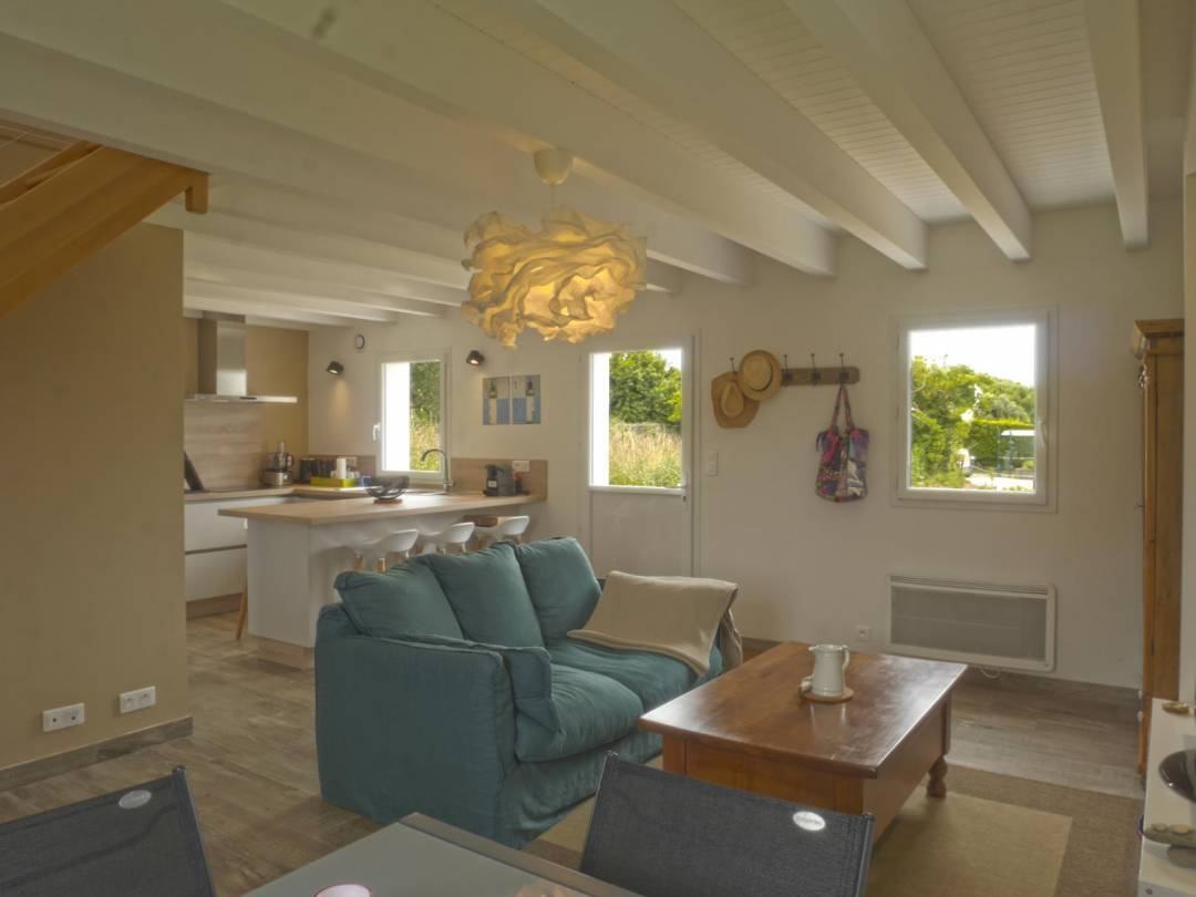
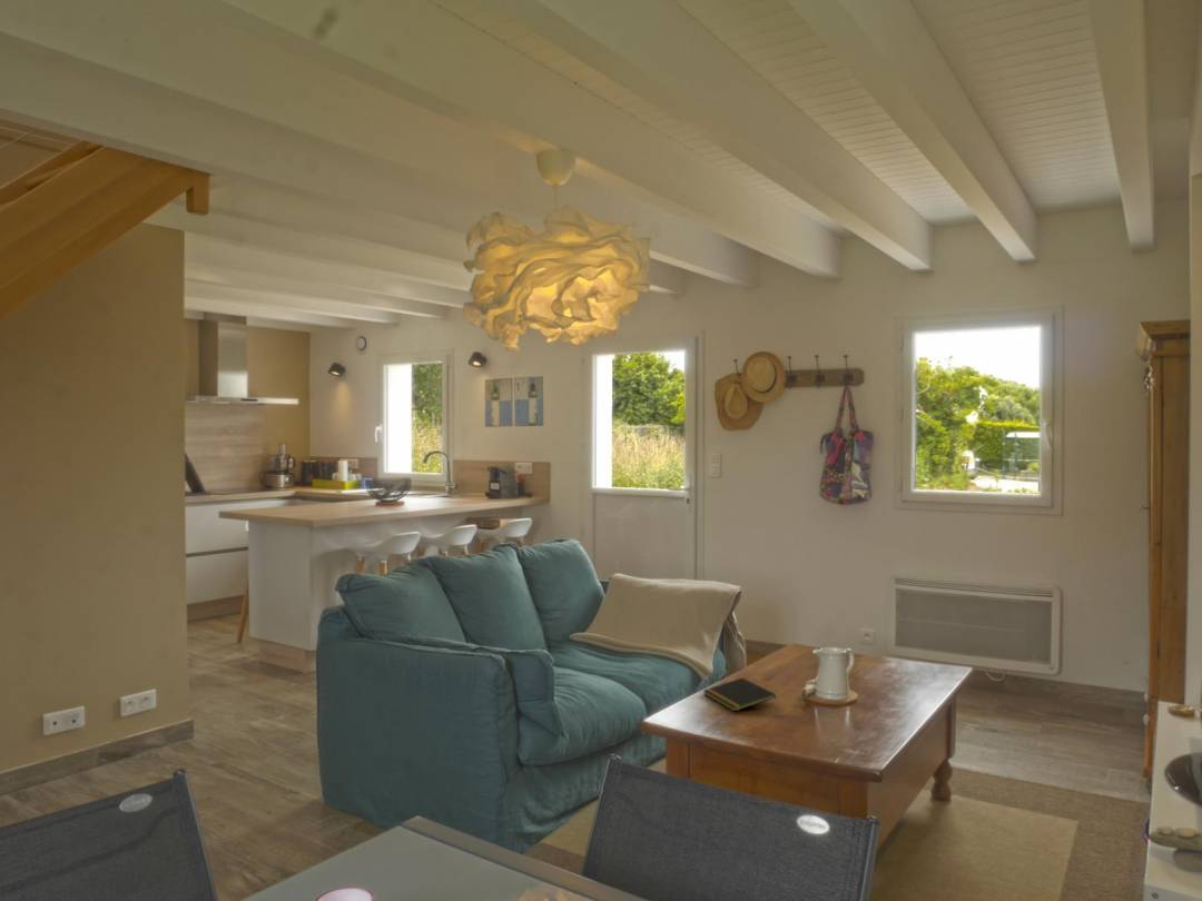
+ notepad (738, 693)
